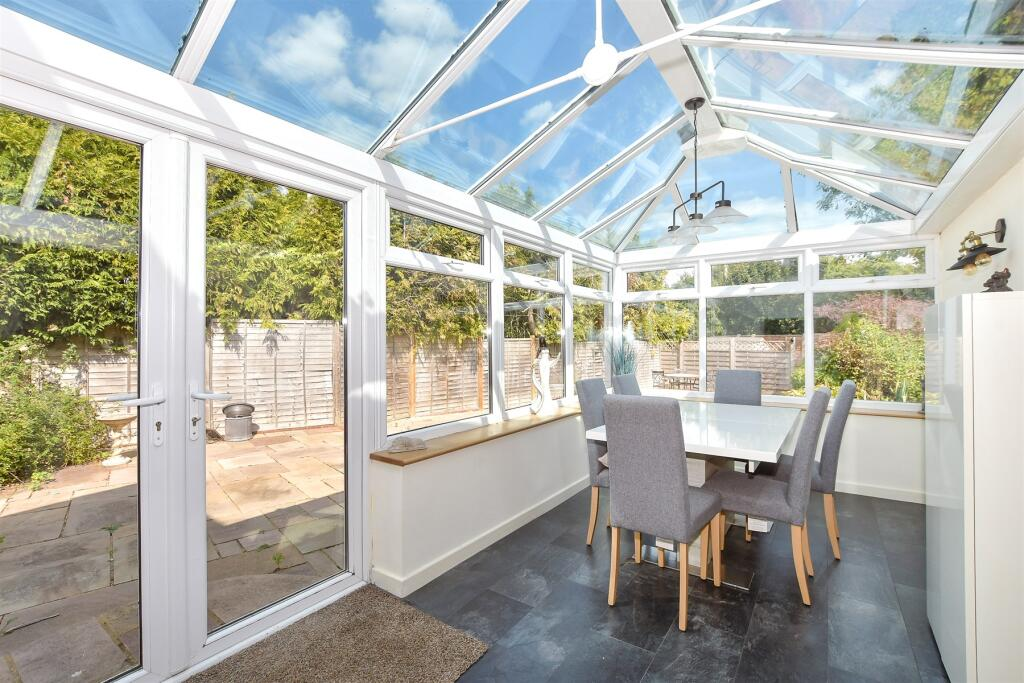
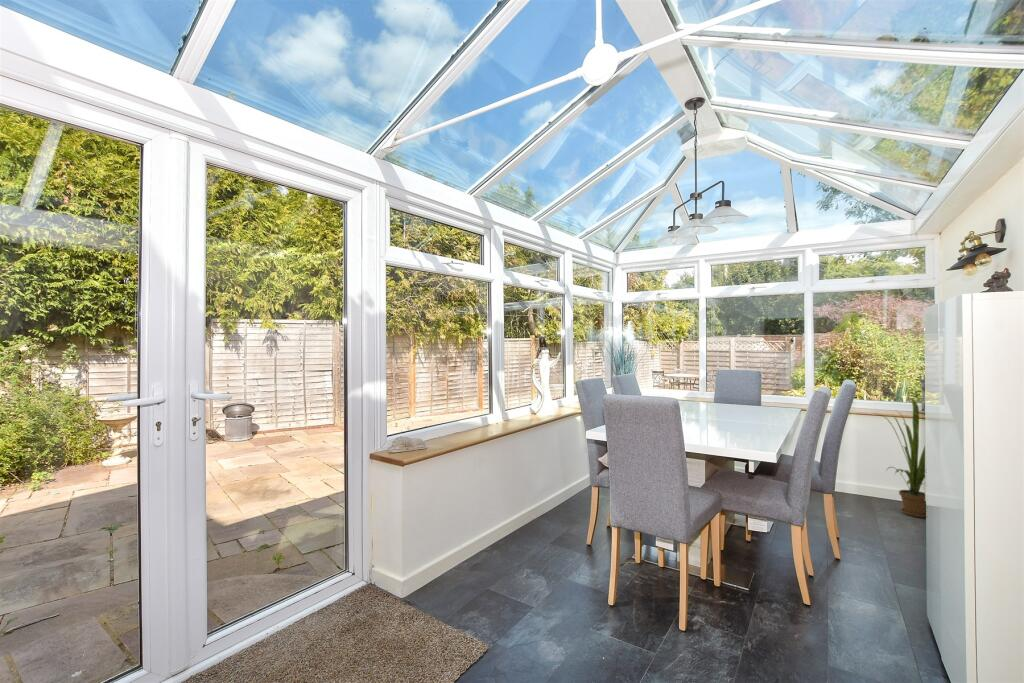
+ house plant (911, 456)
